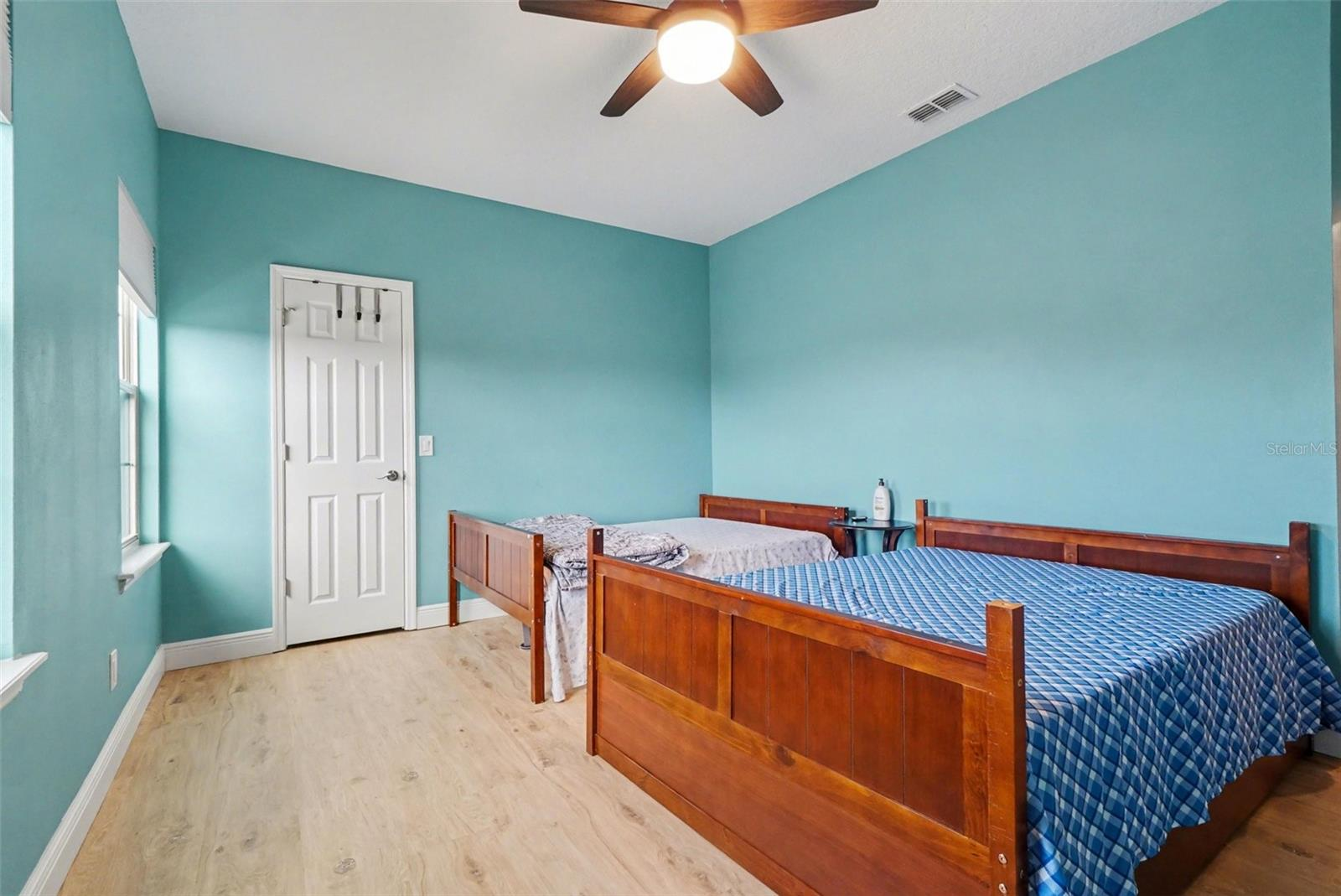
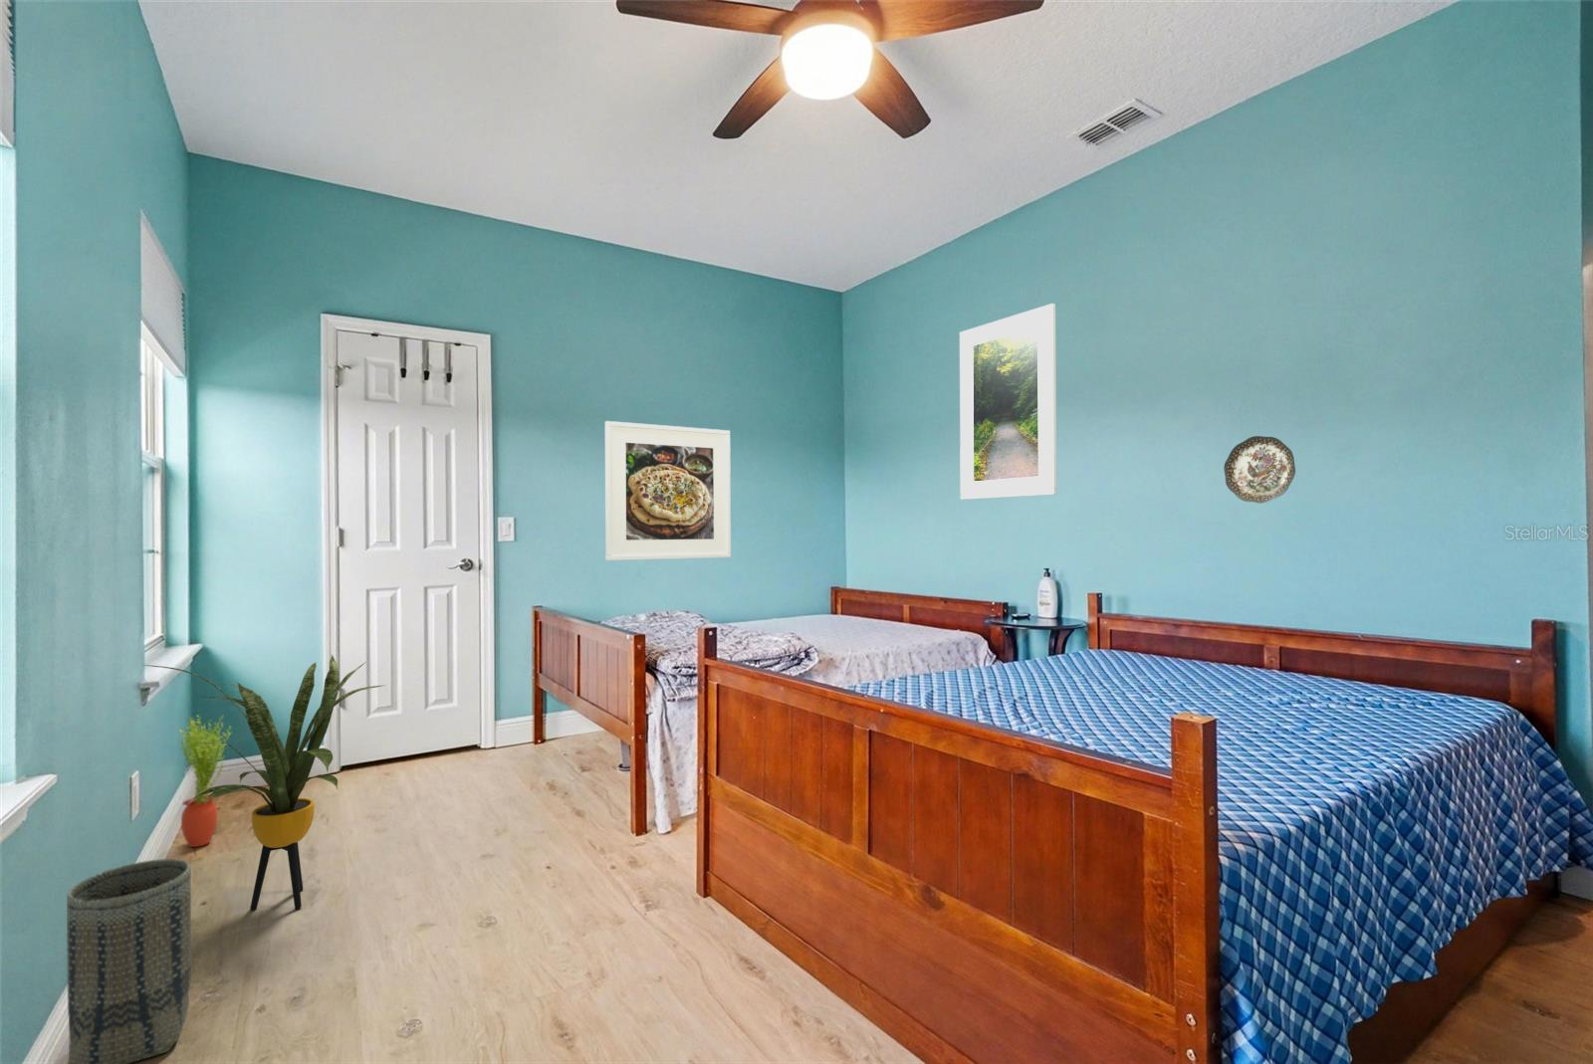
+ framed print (1005, 407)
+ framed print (670, 492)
+ house plant (272, 778)
+ basket (132, 961)
+ potted plant (206, 779)
+ decorative plate (1259, 469)
